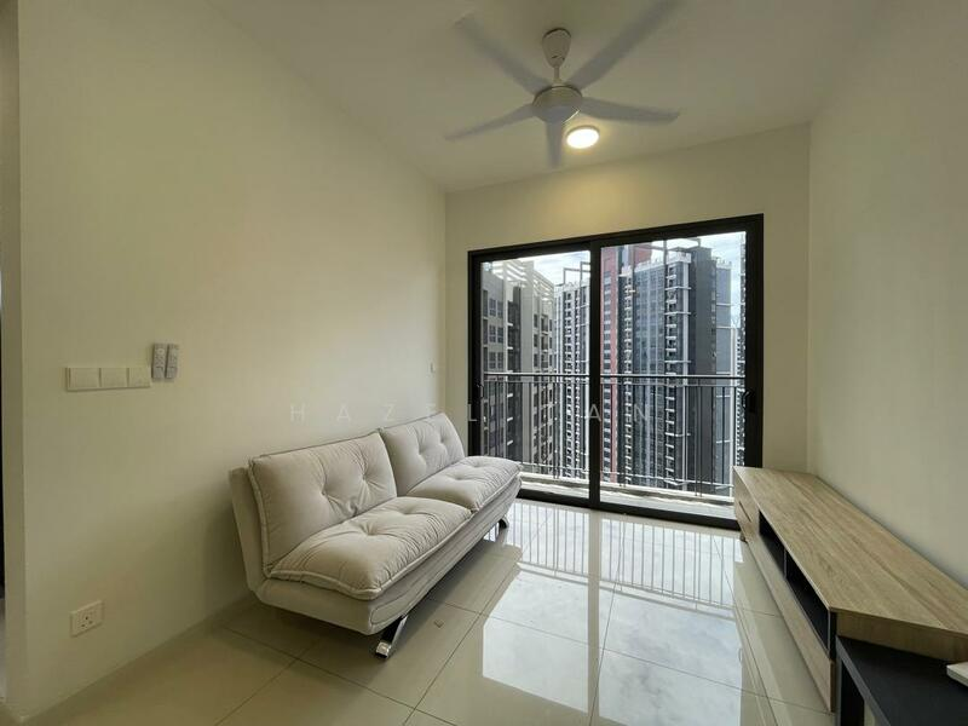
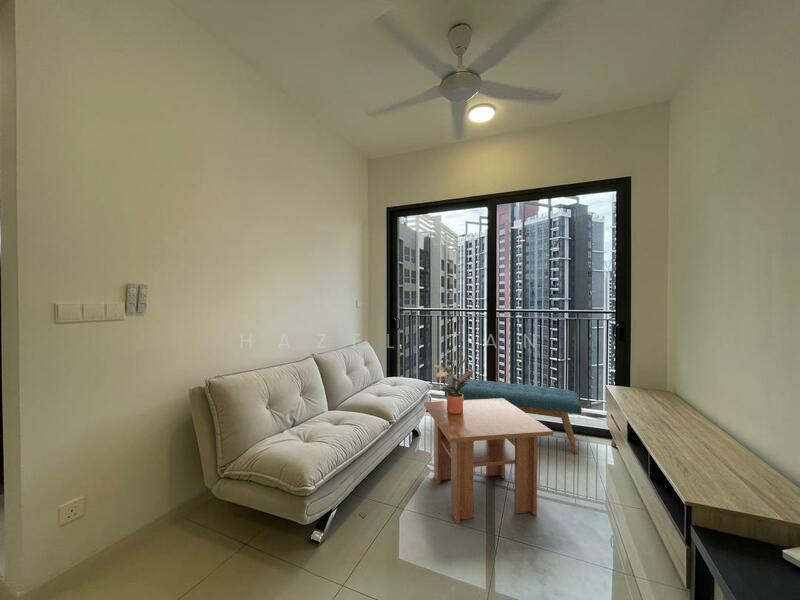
+ coffee table (480, 454)
+ bench (514, 405)
+ potted plant (450, 383)
